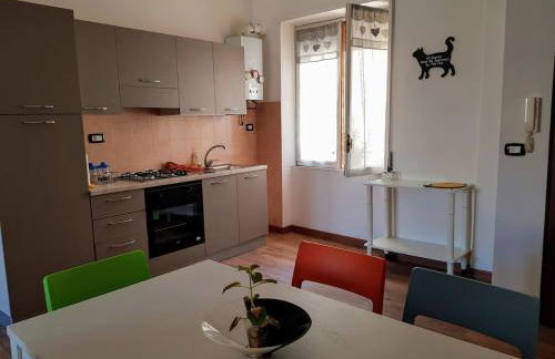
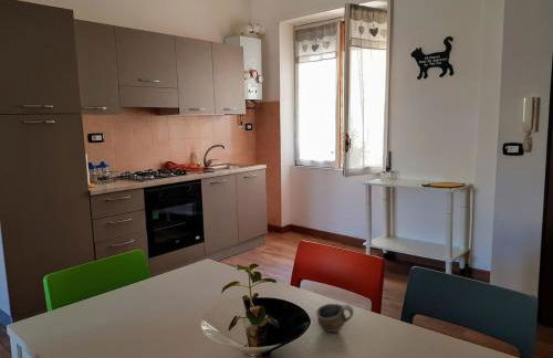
+ cup (332, 316)
